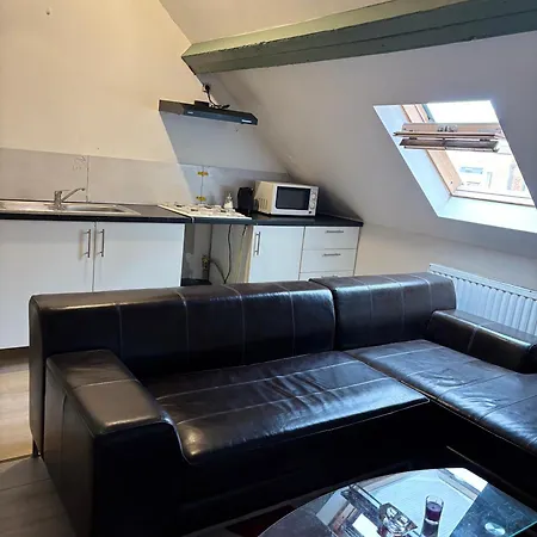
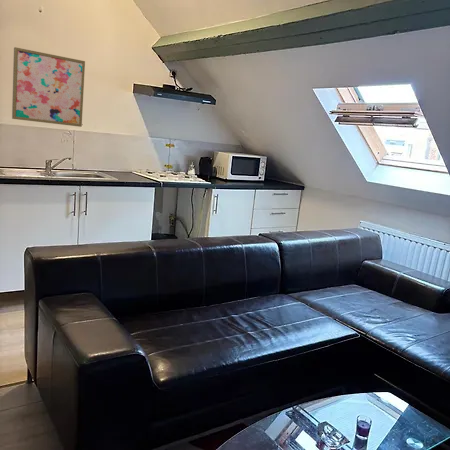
+ wall art (49, 89)
